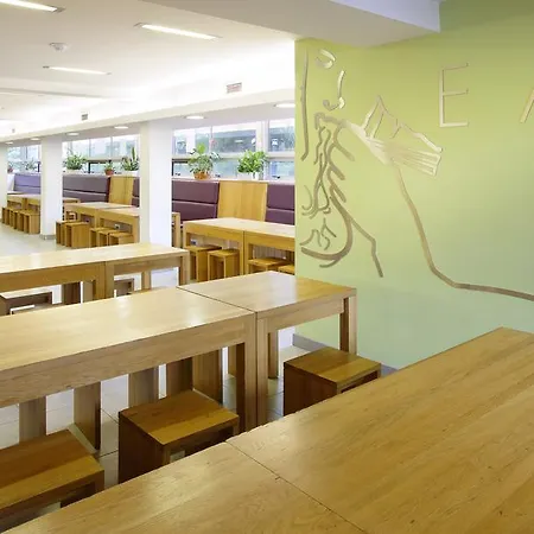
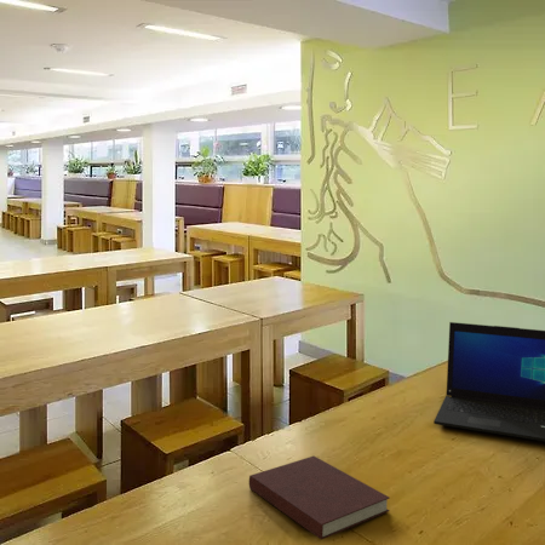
+ laptop (501, 378)
+ notebook (316, 492)
